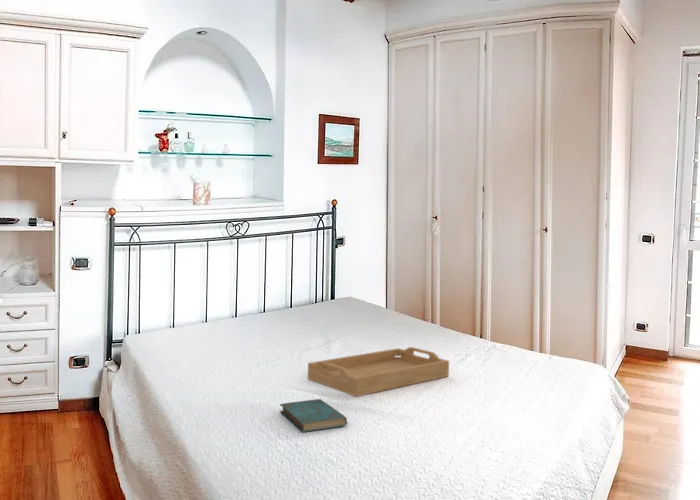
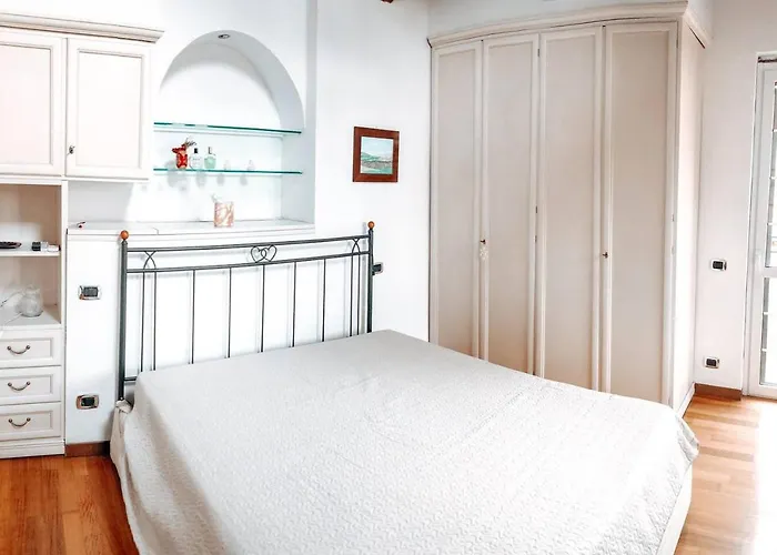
- book (312, 414)
- serving tray (379, 367)
